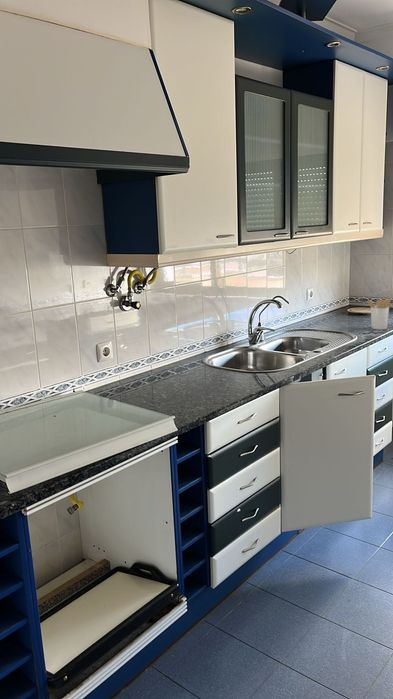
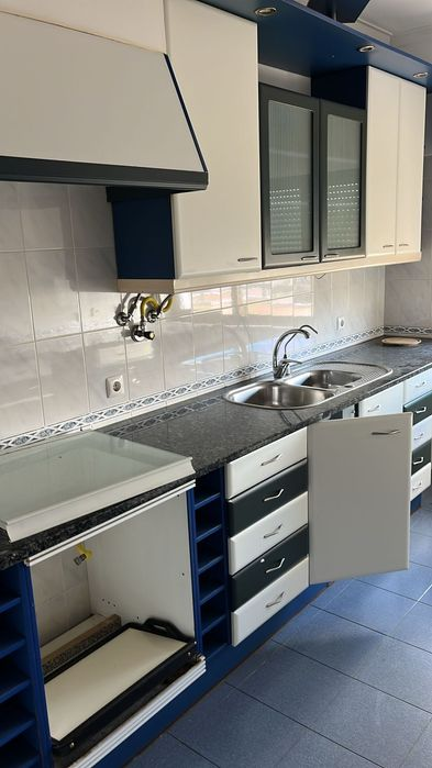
- utensil holder (380, 313)
